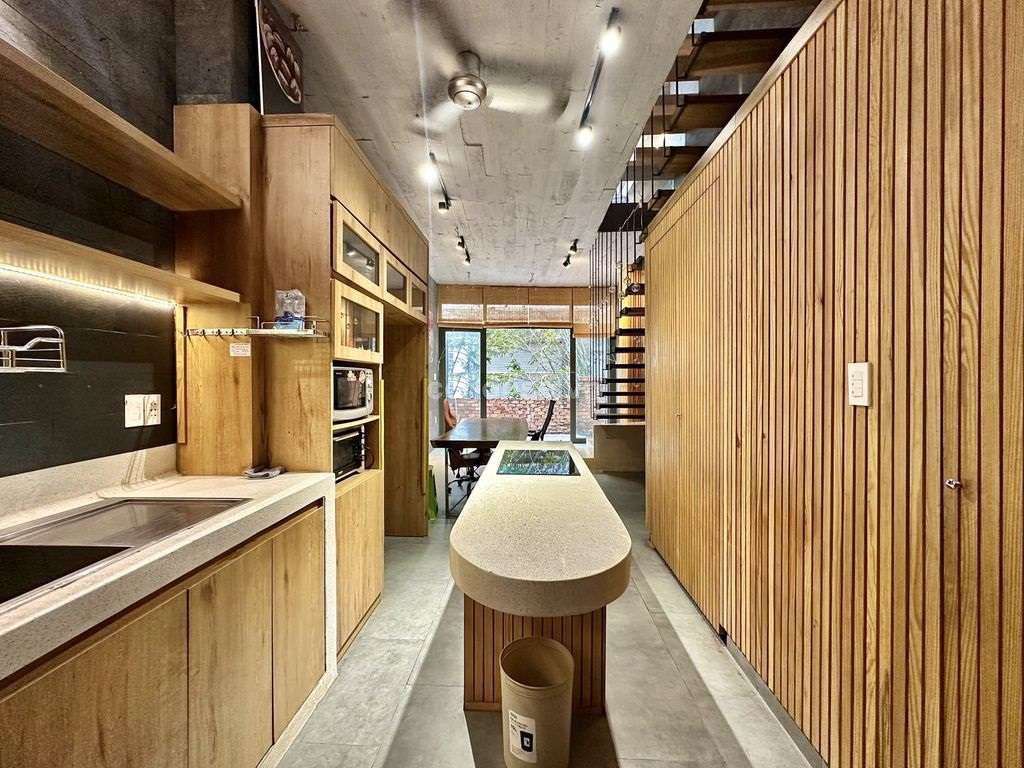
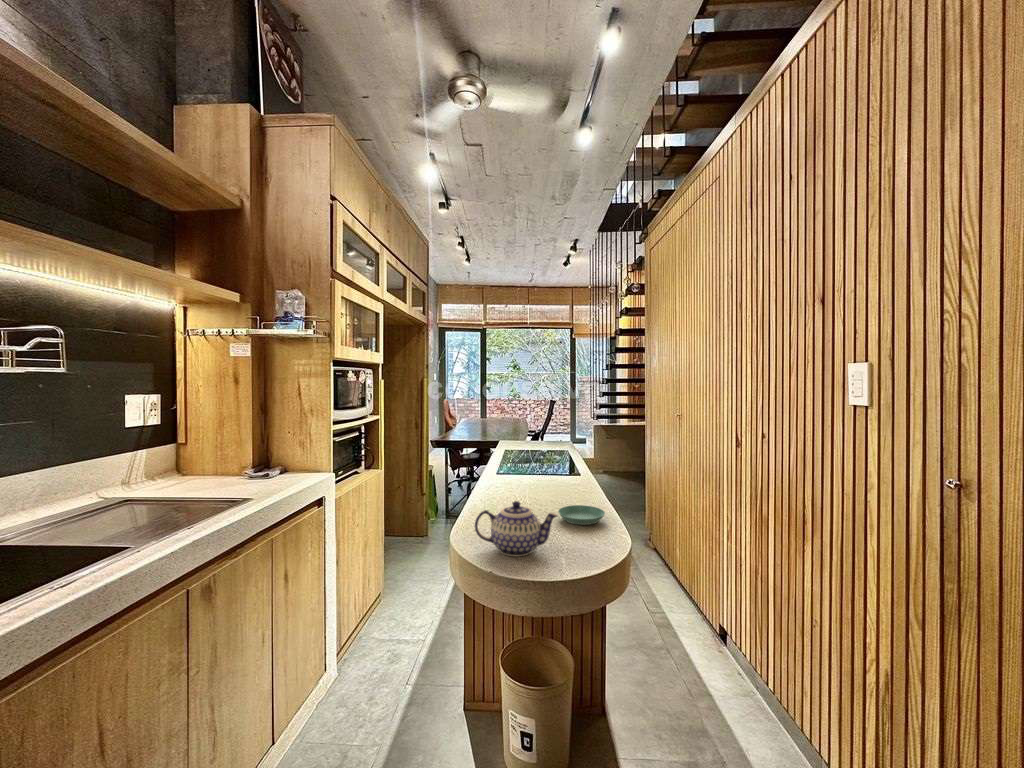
+ saucer (581, 515)
+ teapot (516, 525)
